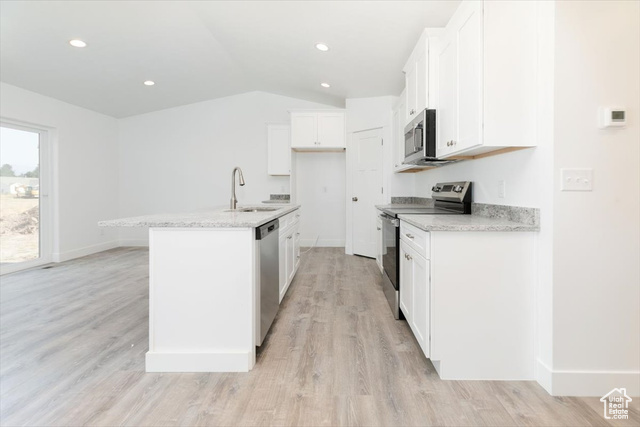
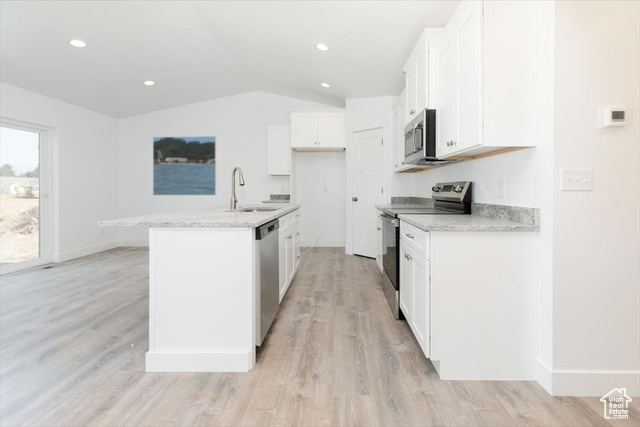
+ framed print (184, 166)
